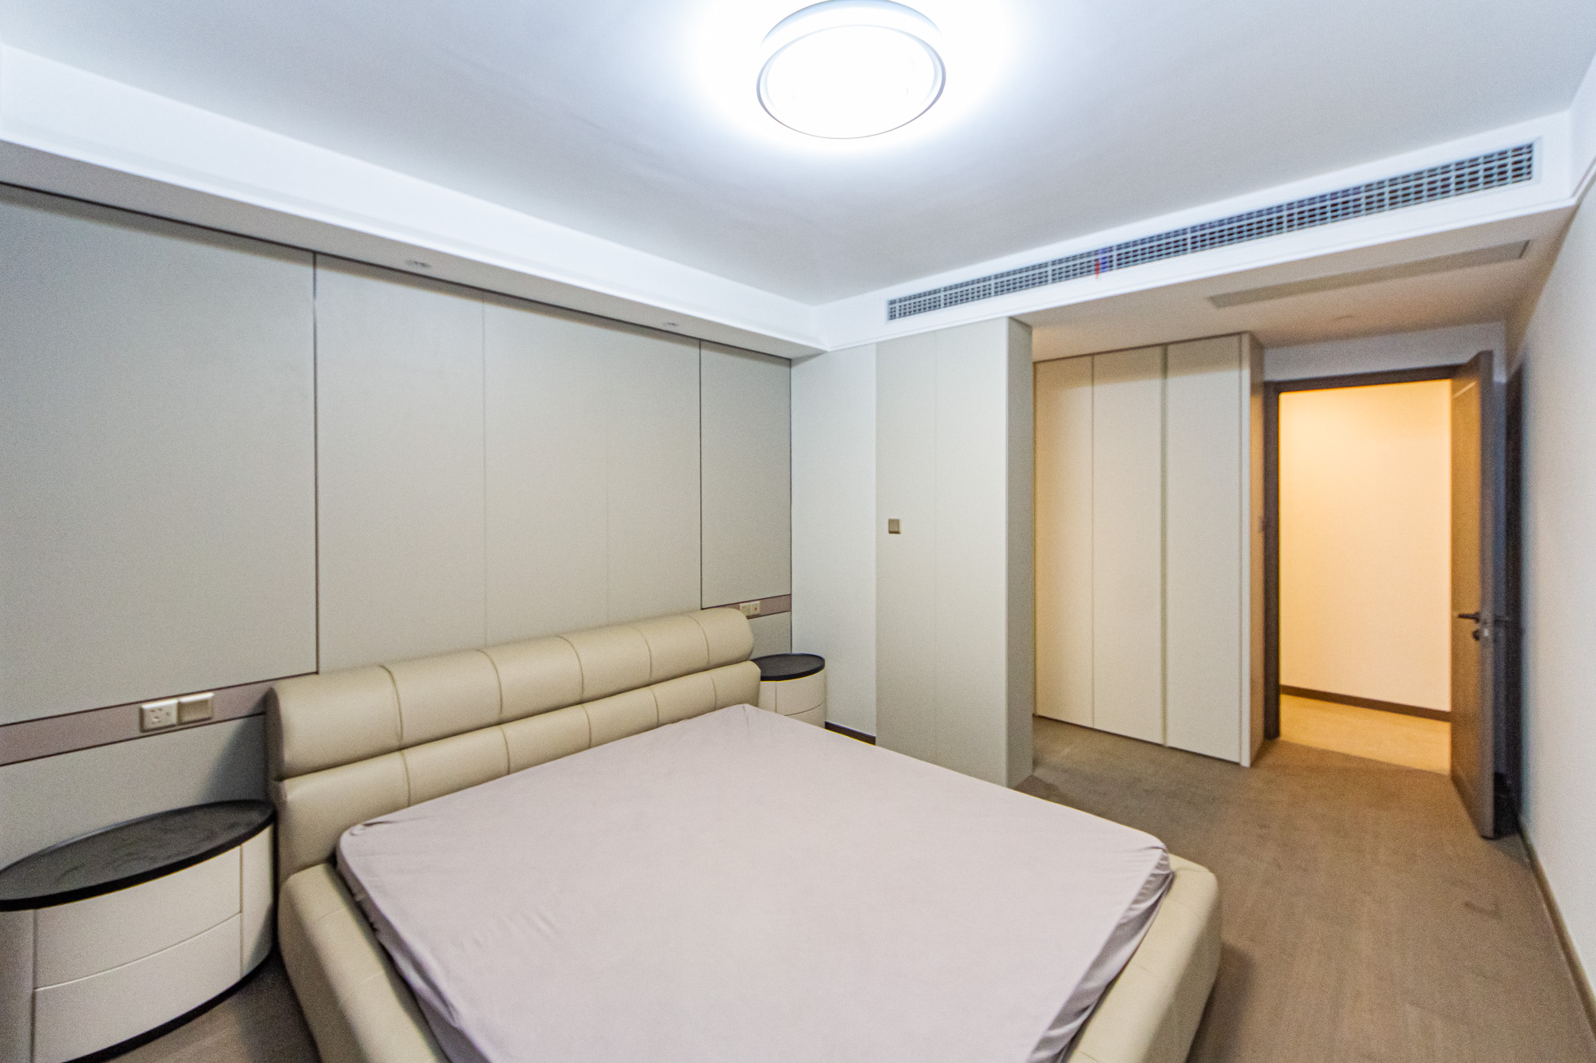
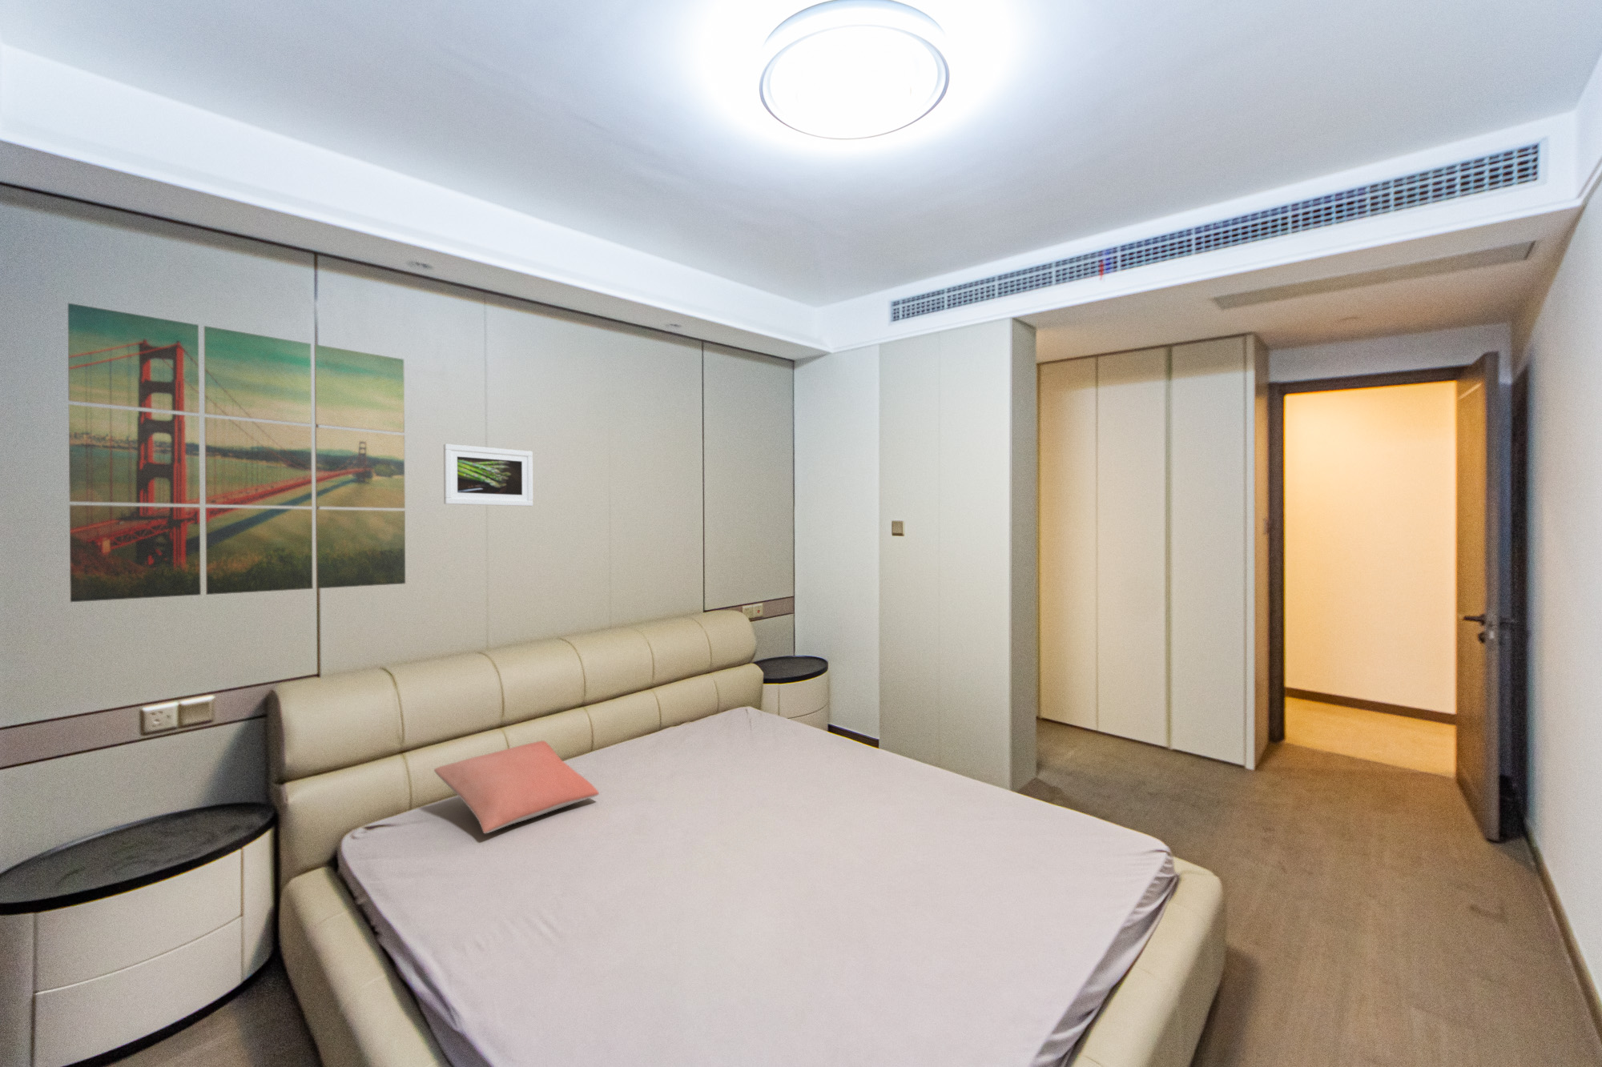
+ pillow (517, 781)
+ wall art (261, 463)
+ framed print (491, 476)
